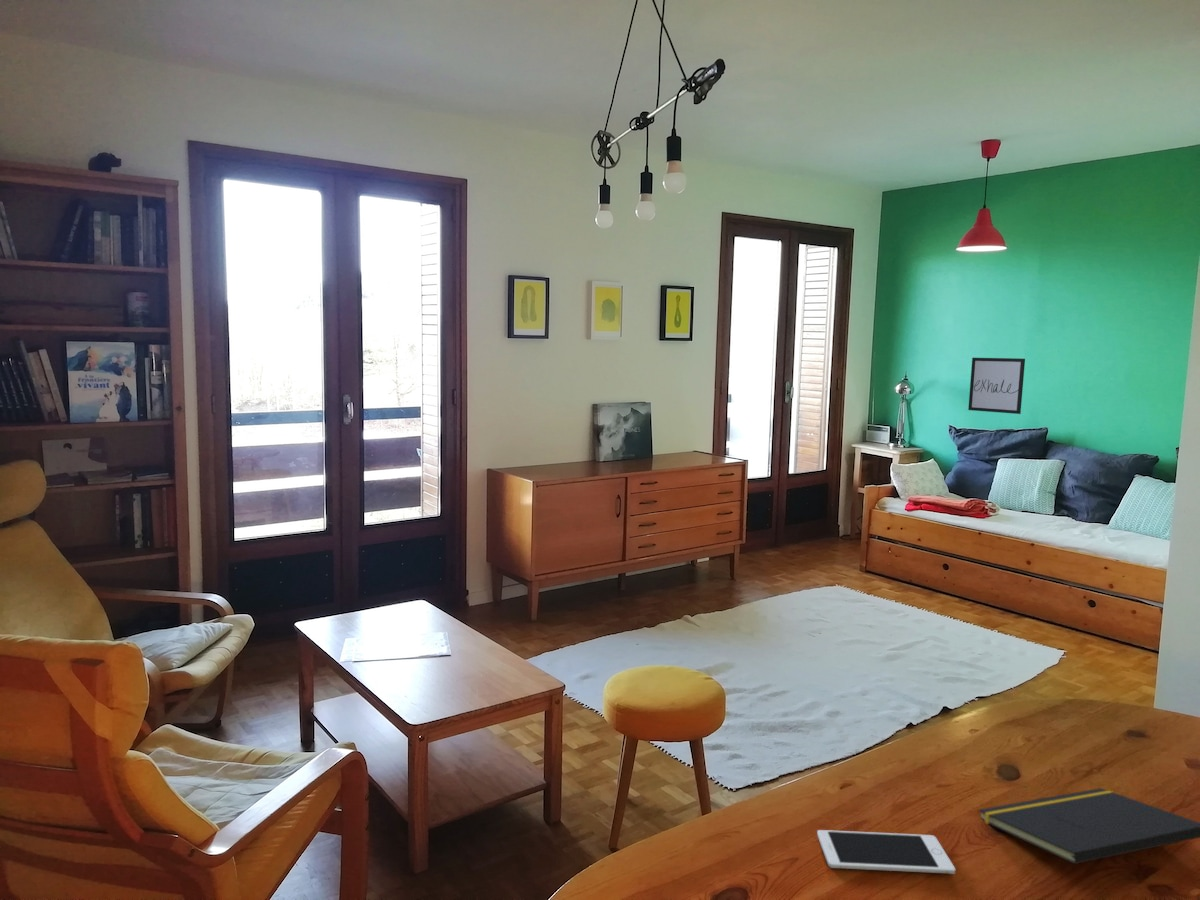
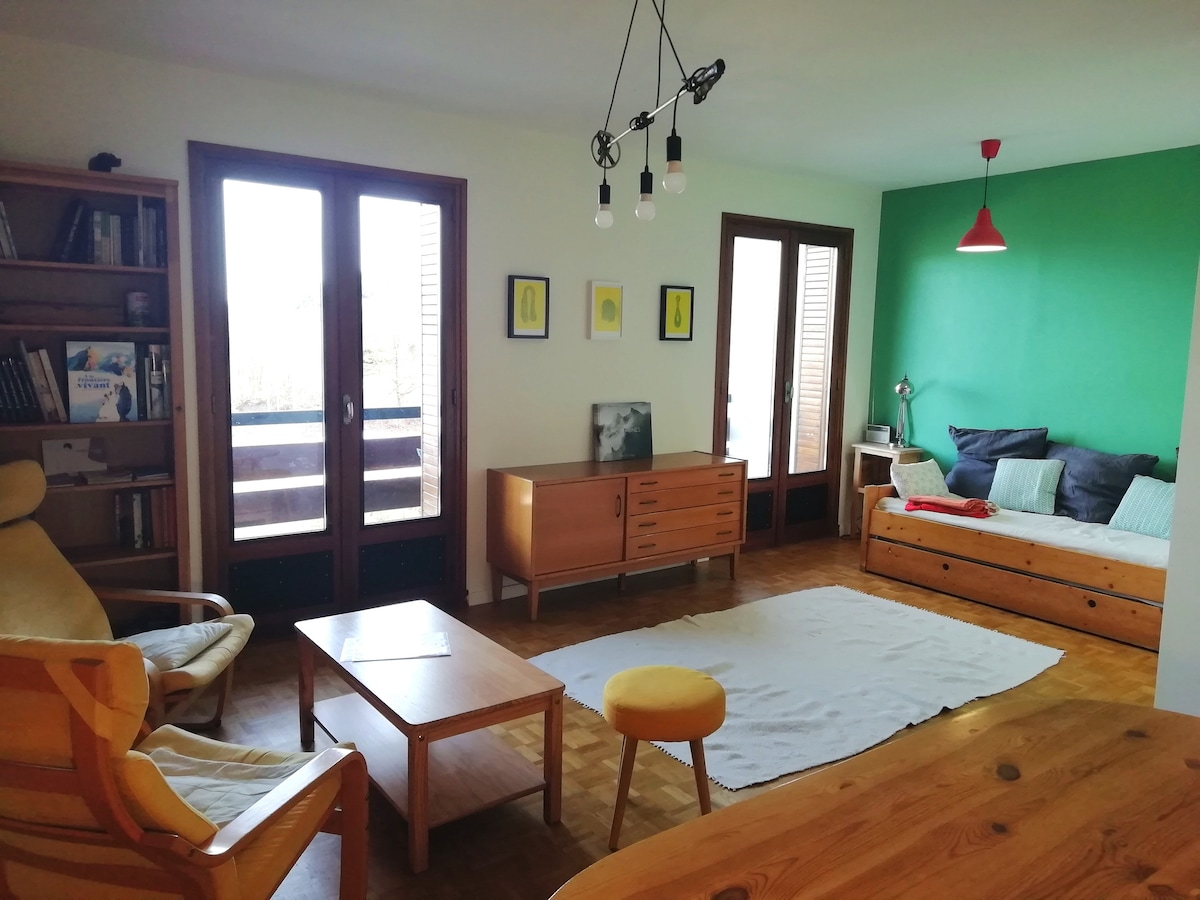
- cell phone (883, 851)
- notepad (1089, 822)
- wall art (995, 385)
